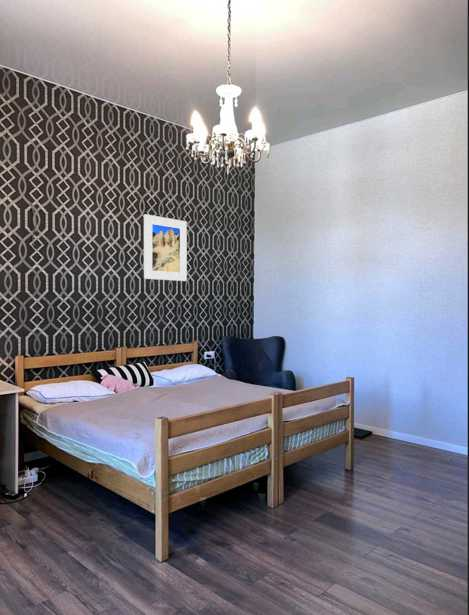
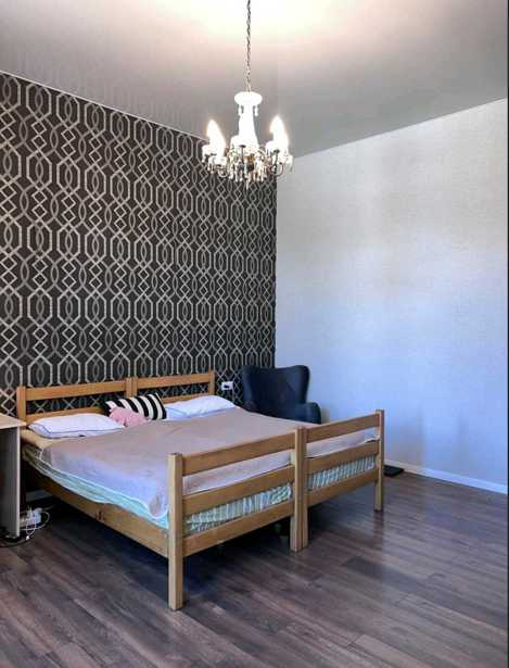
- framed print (166, 249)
